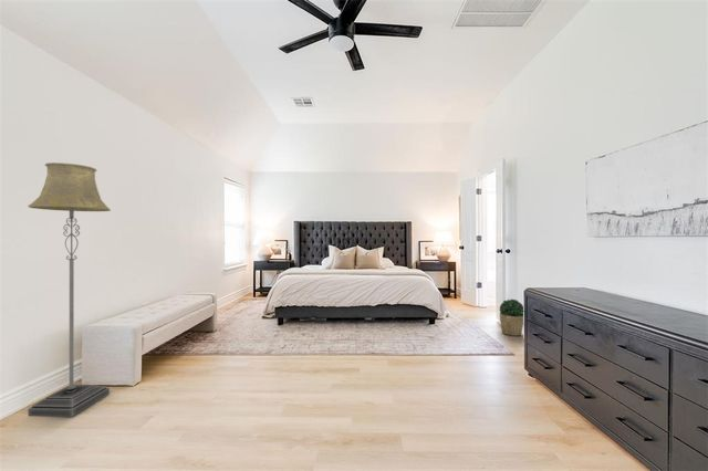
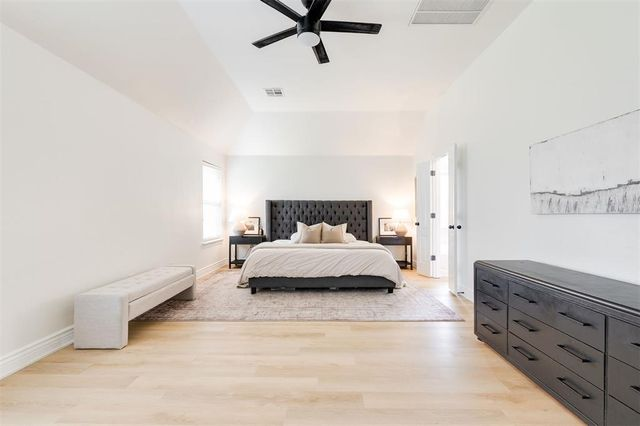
- potted plant (511, 316)
- floor lamp (72, 285)
